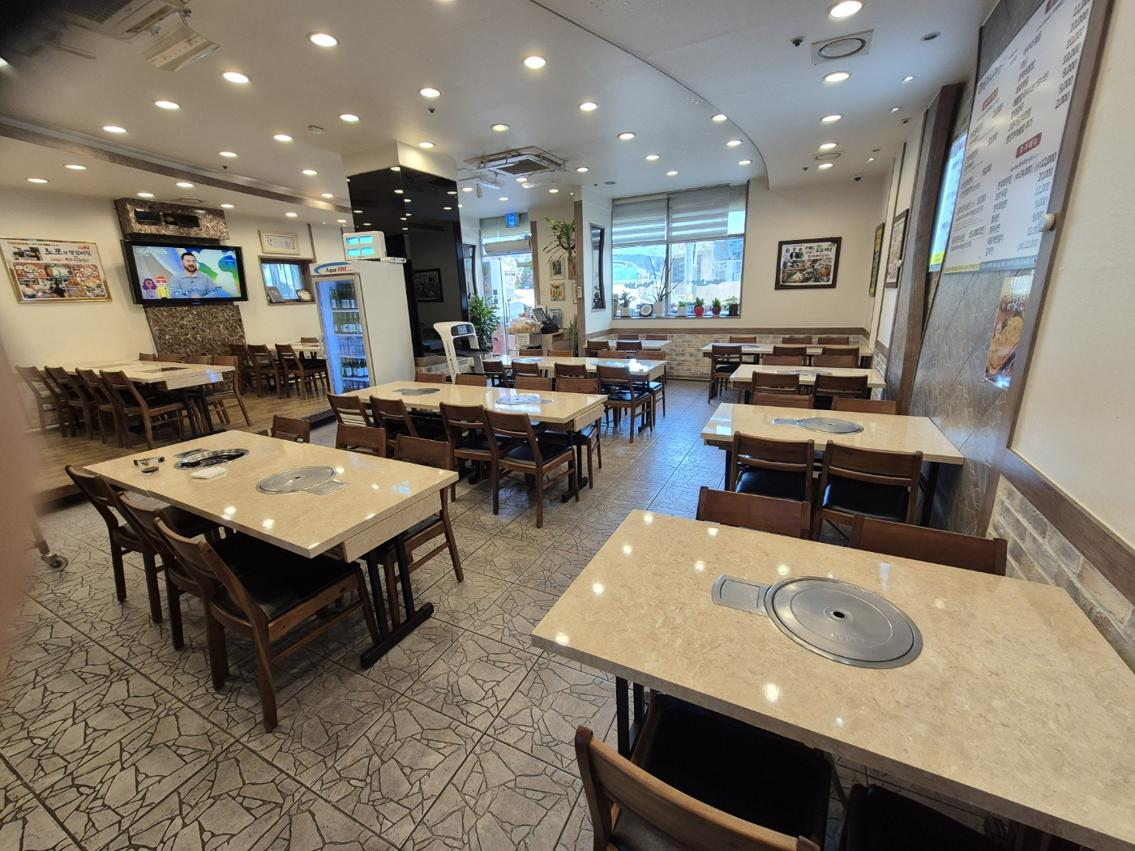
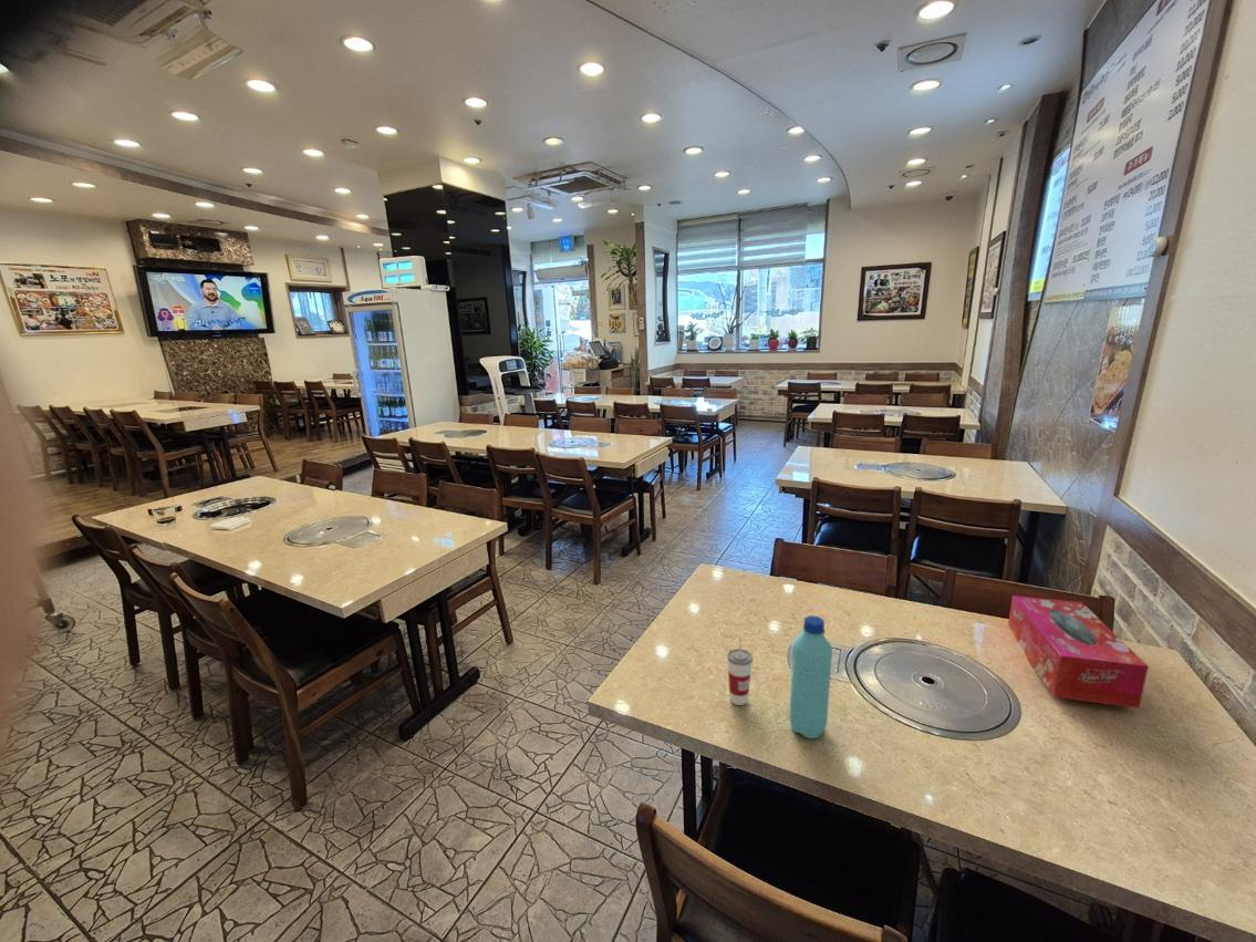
+ tissue box (1068, 645)
+ water bottle (810, 675)
+ cup (739, 670)
